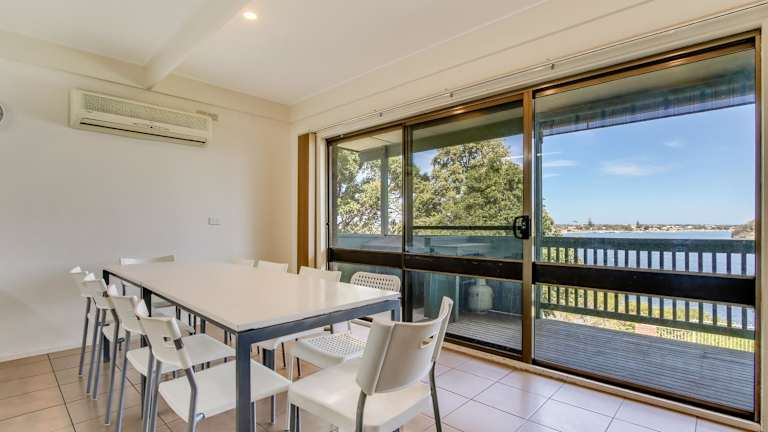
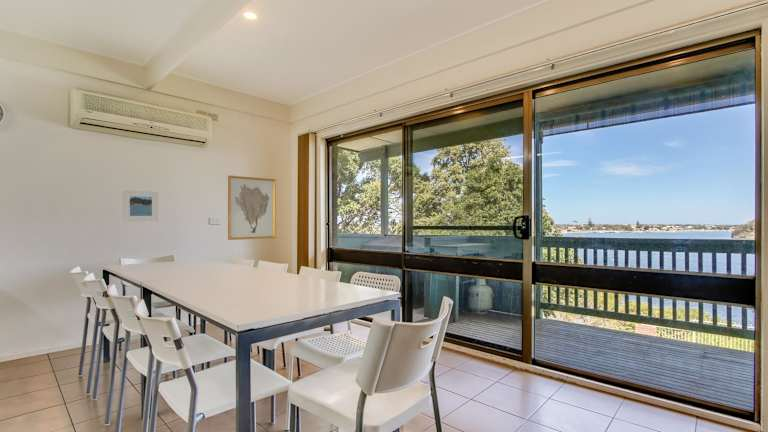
+ wall art (252, 208)
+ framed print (140, 206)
